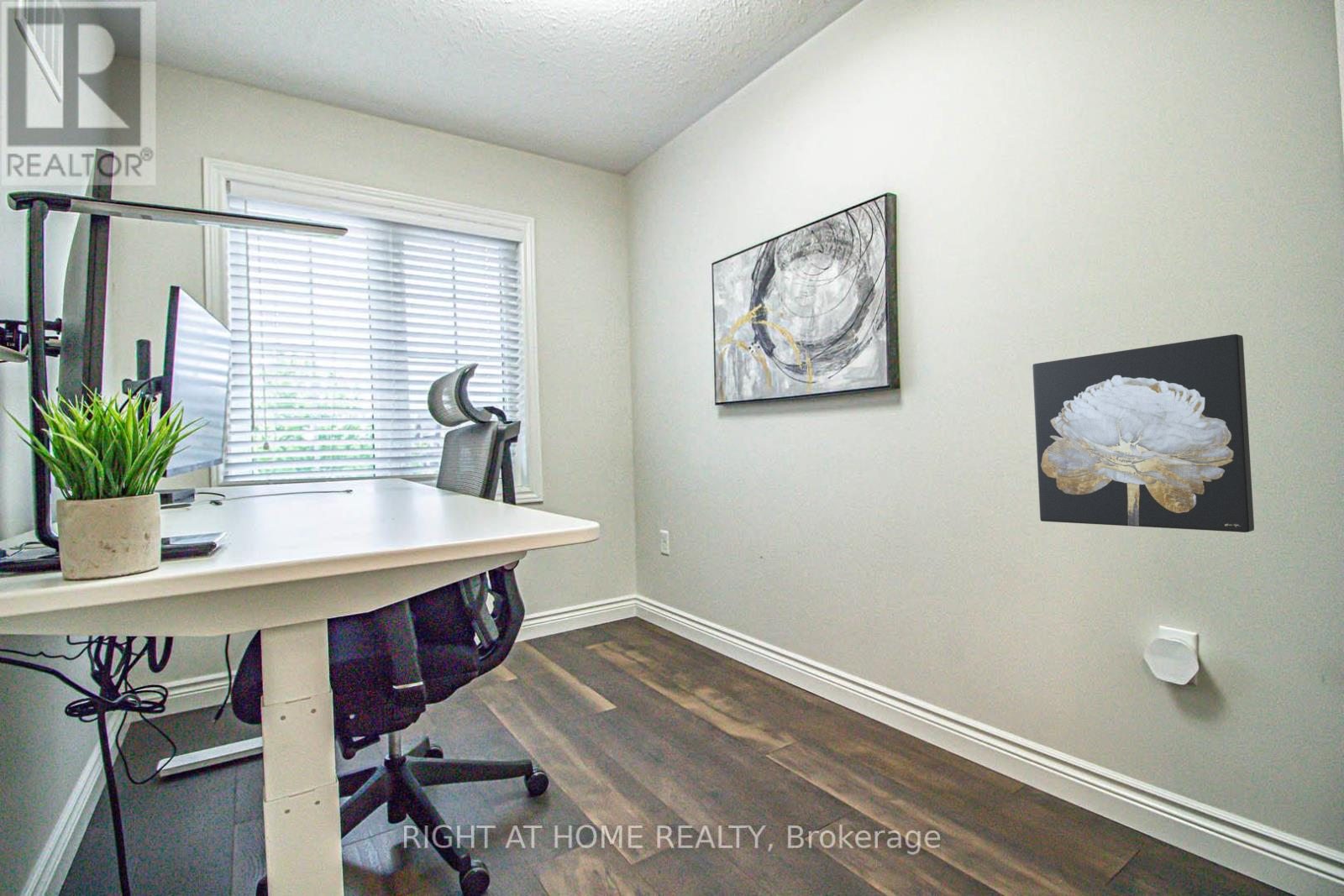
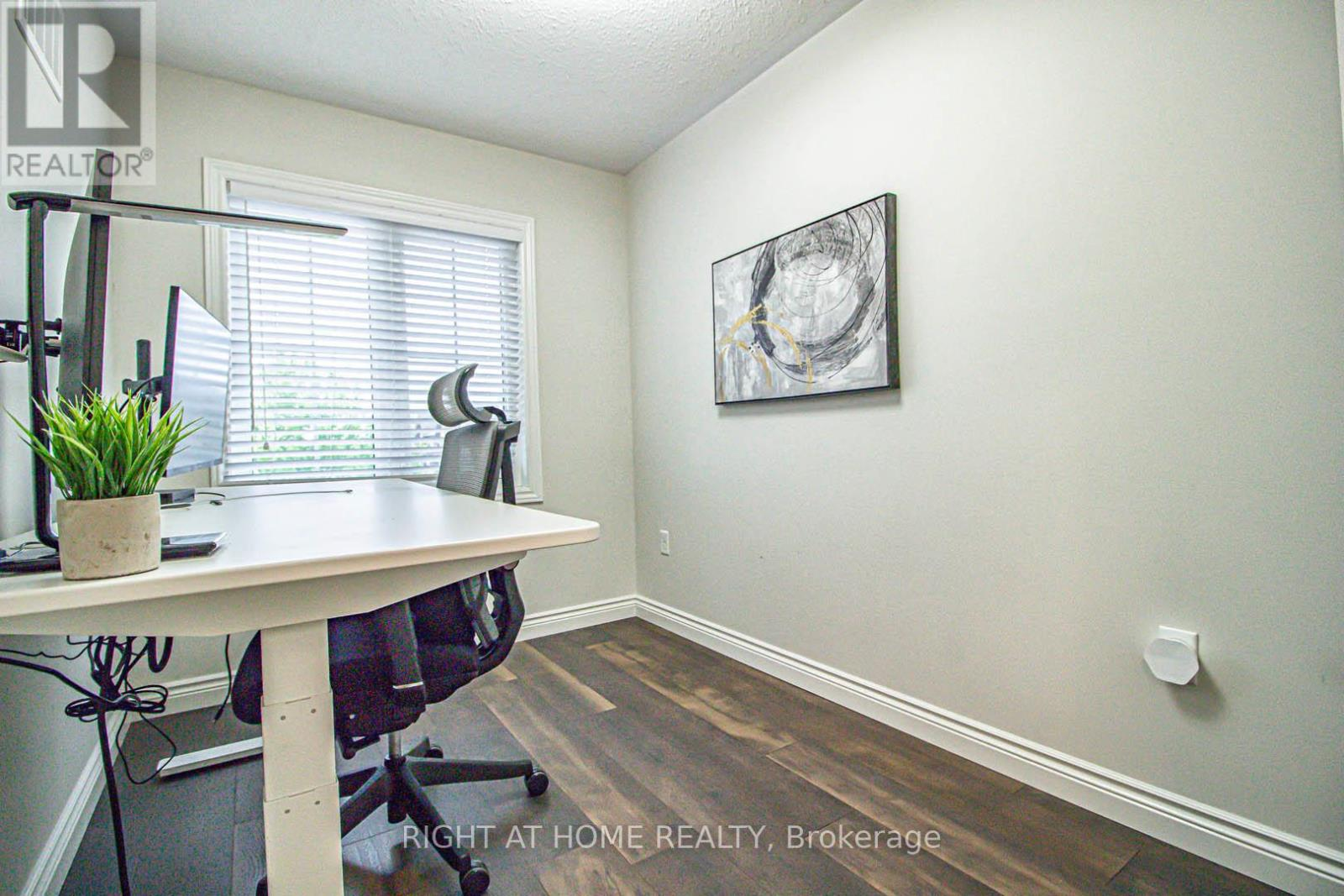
- wall art (1131, 438)
